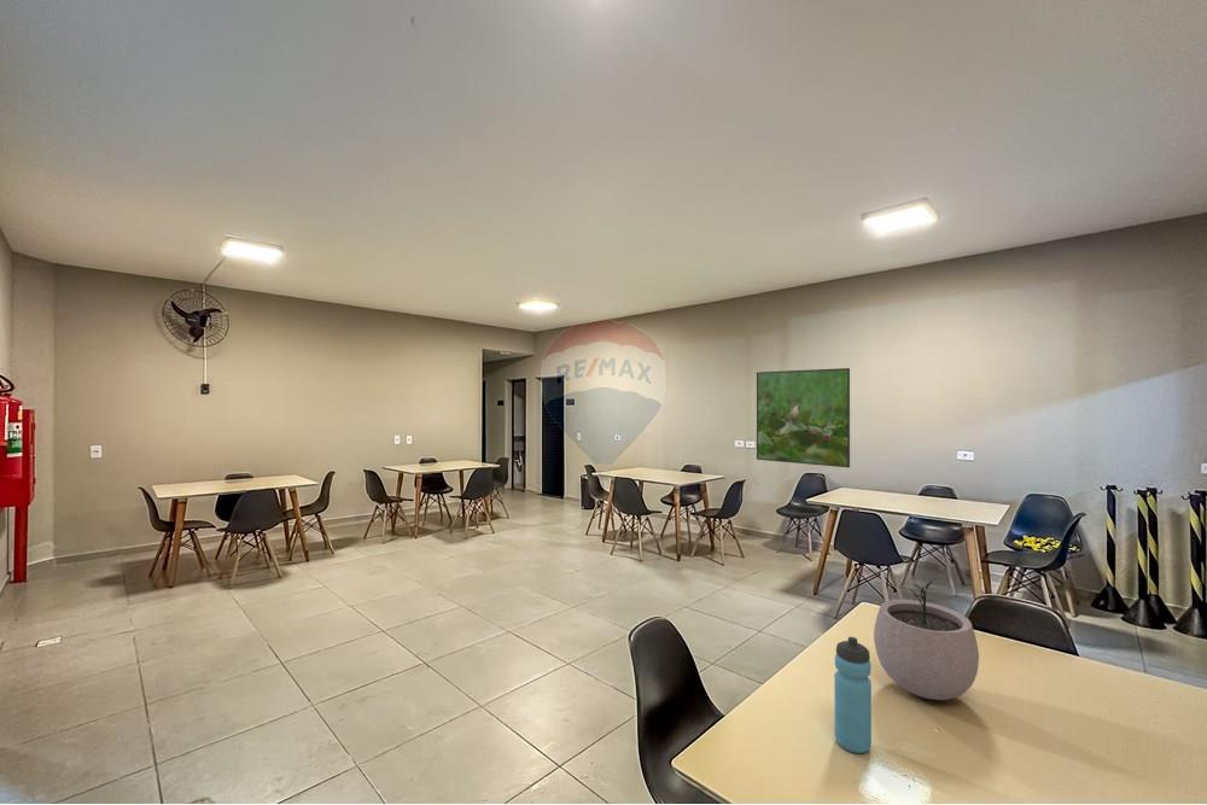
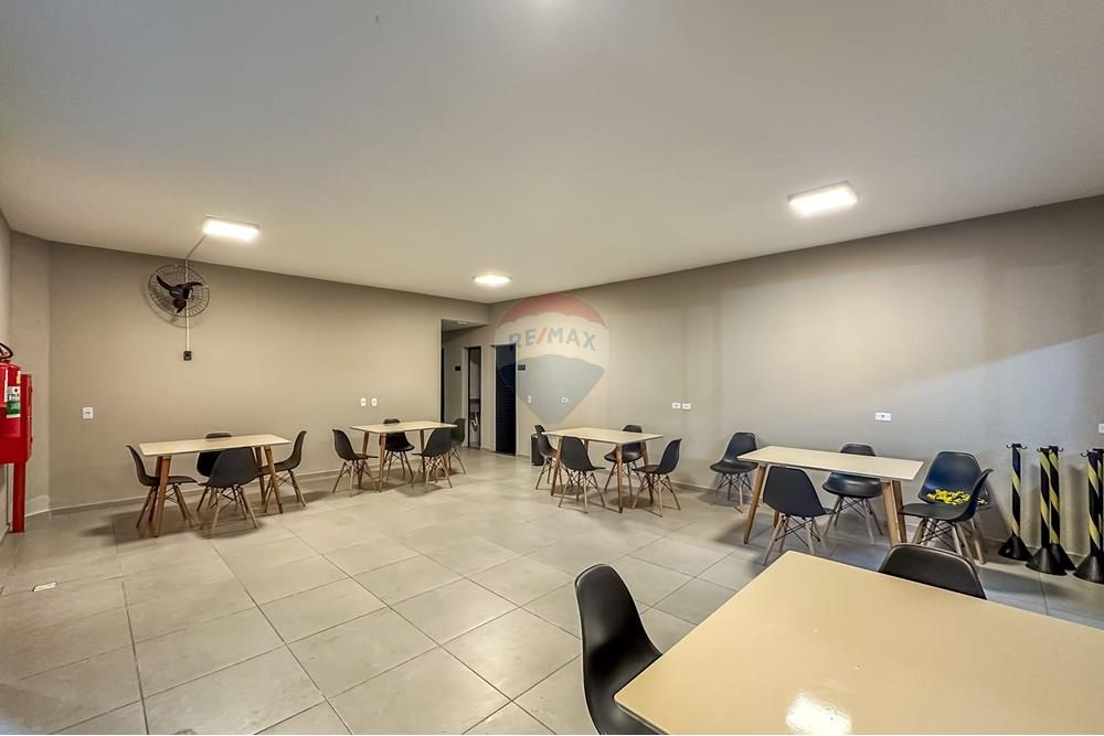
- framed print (799, 416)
- water bottle (852, 690)
- plant pot (923, 635)
